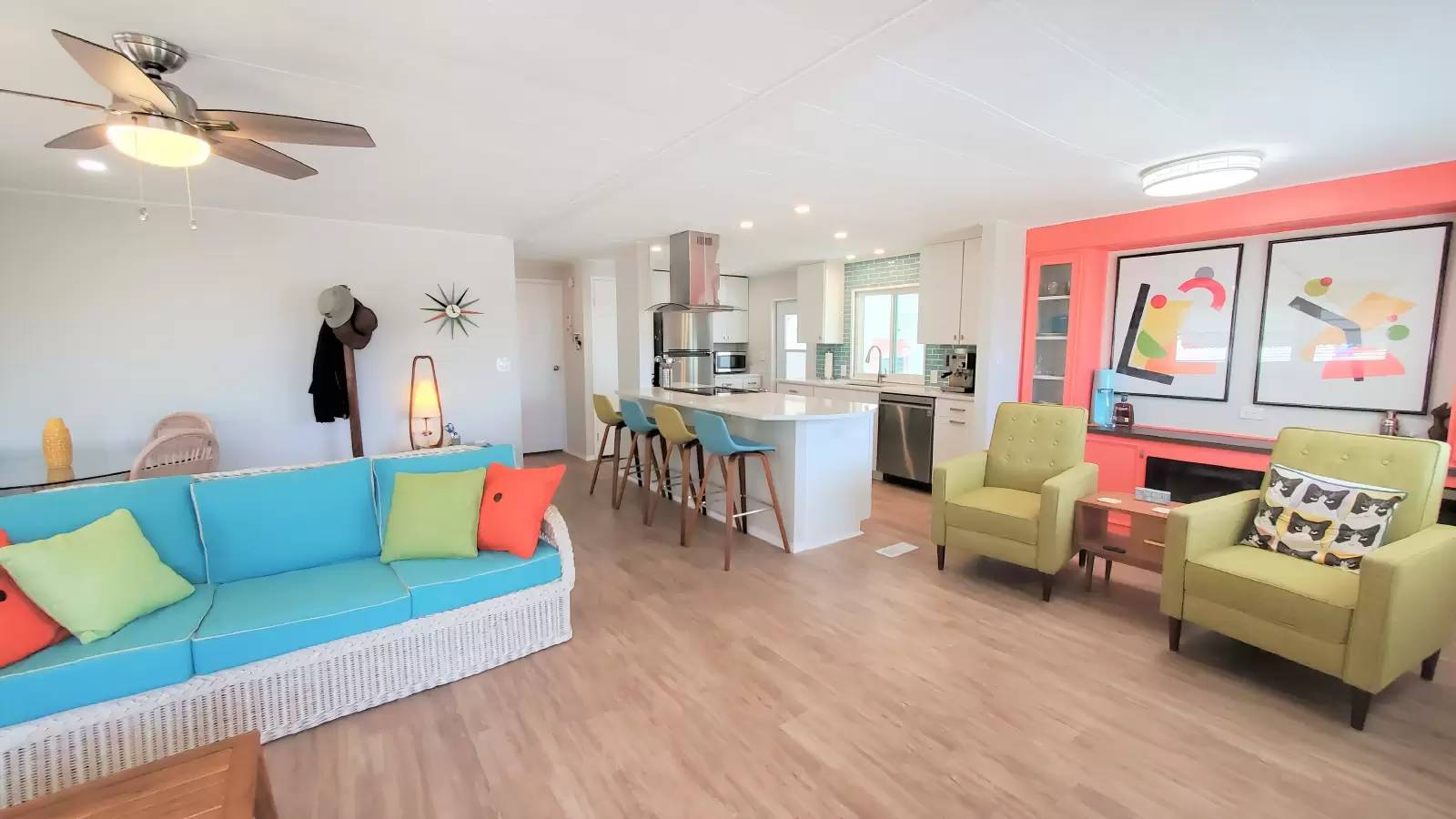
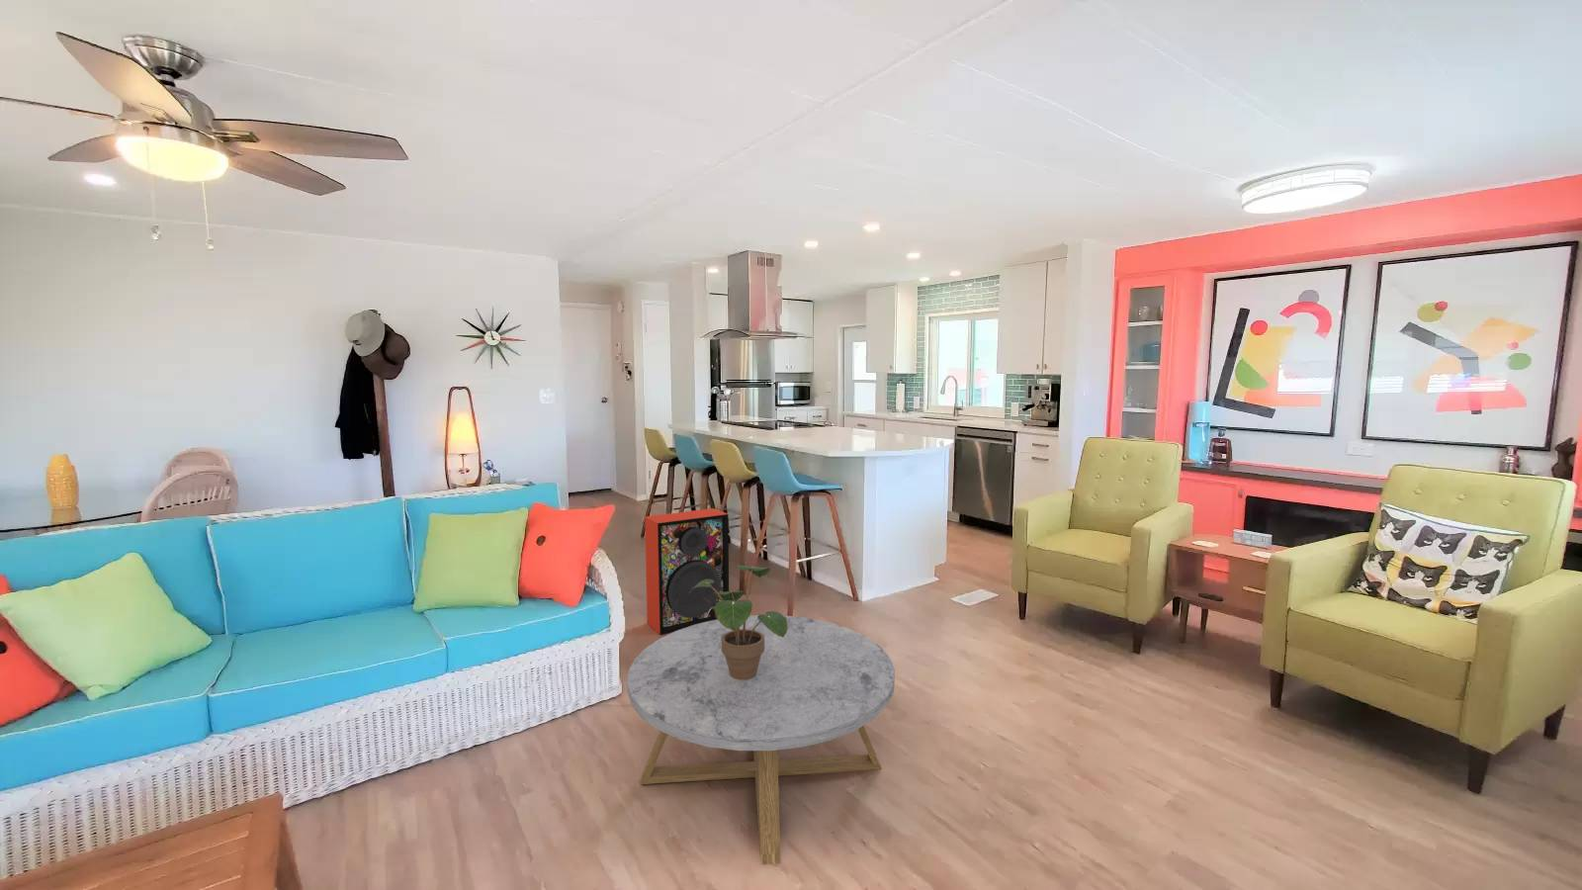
+ coffee table (763, 718)
+ potted plant (741, 624)
+ speaker (687, 567)
